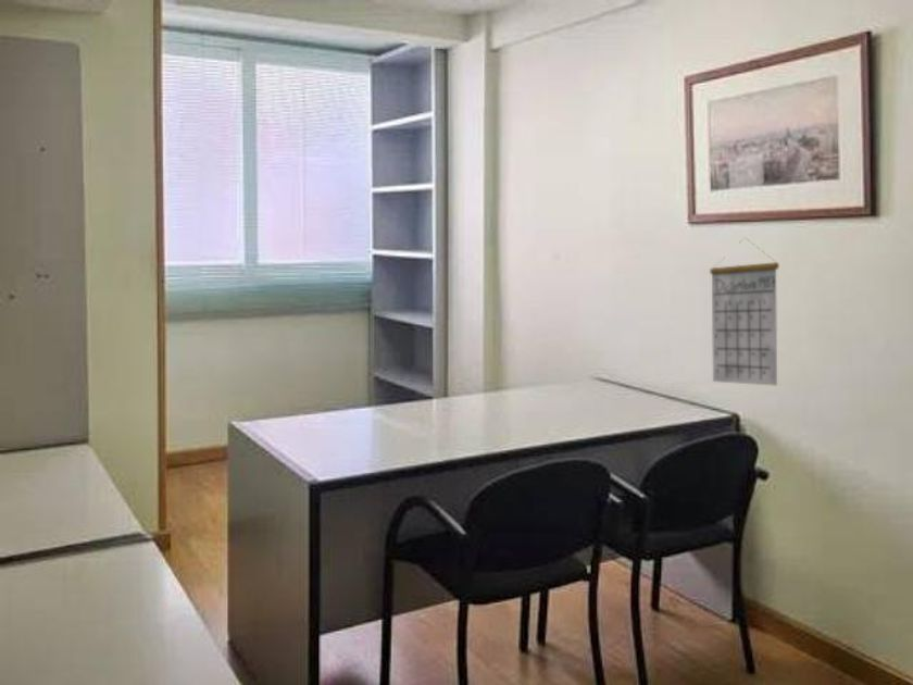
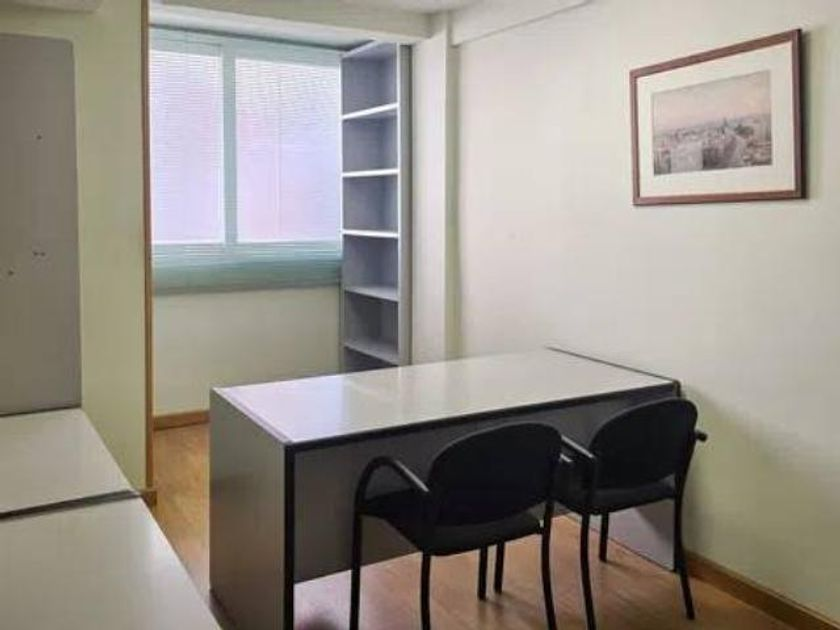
- calendar (743, 310)
